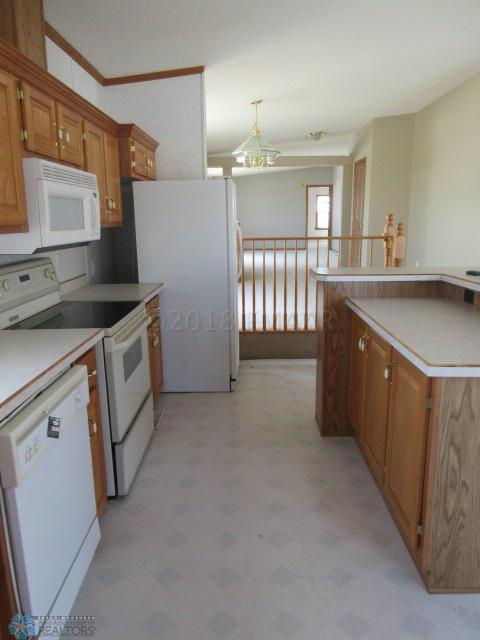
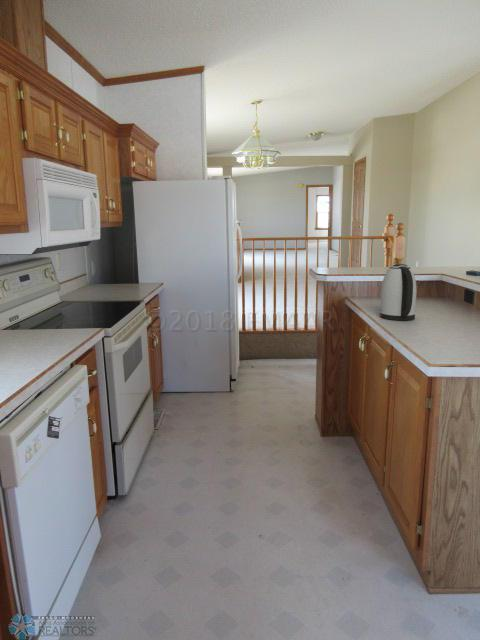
+ kettle (401, 291)
